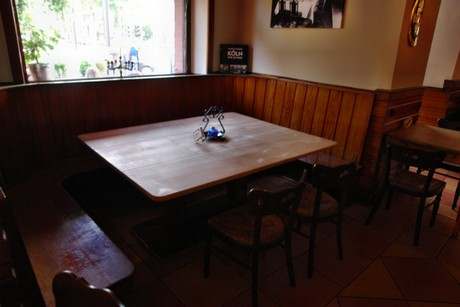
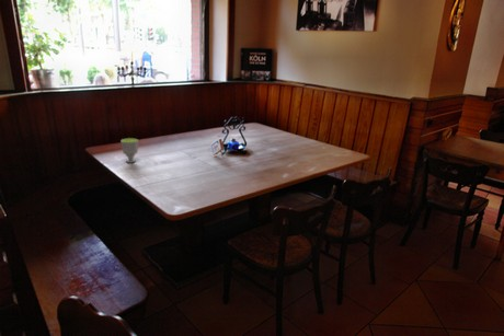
+ cup (129, 150)
